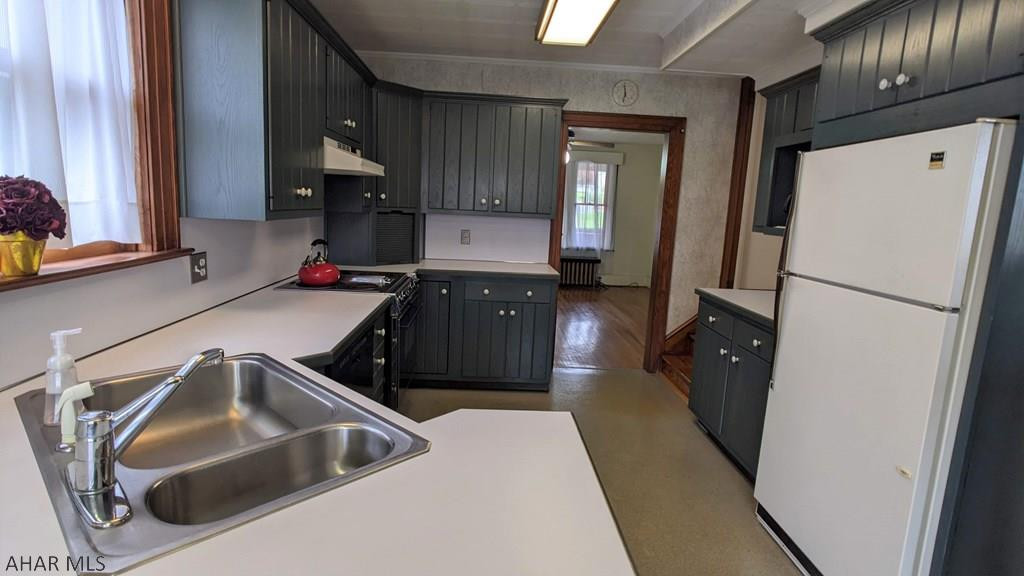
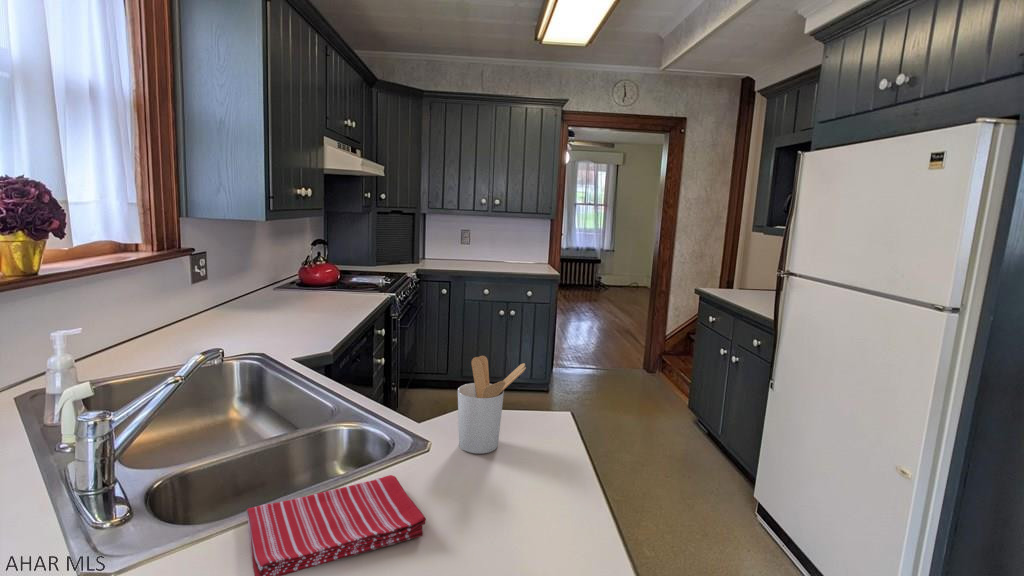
+ dish towel (336, 518)
+ utensil holder (492, 404)
